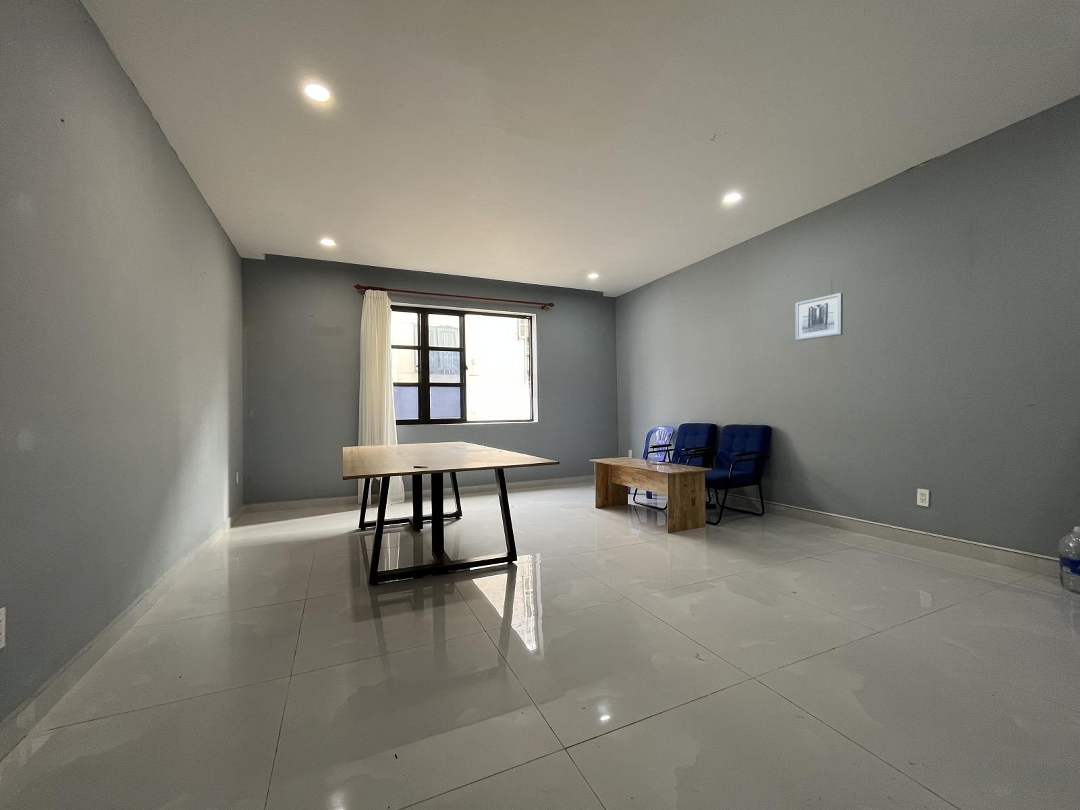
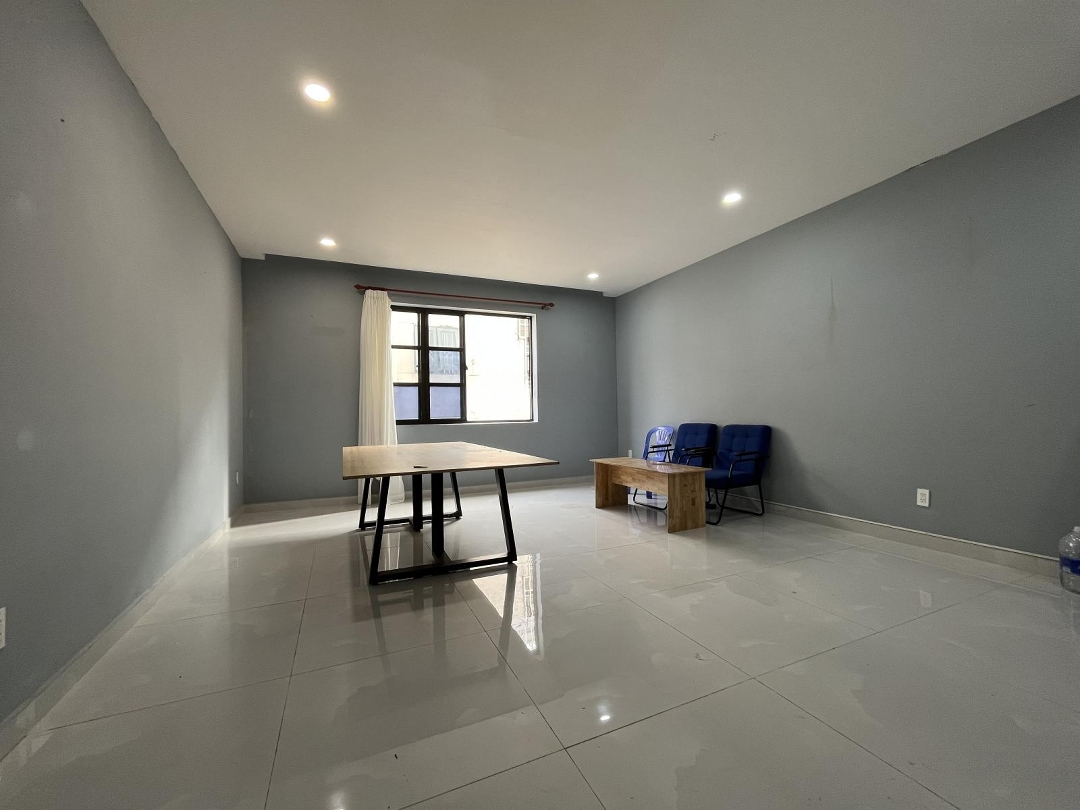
- wall art (817, 318)
